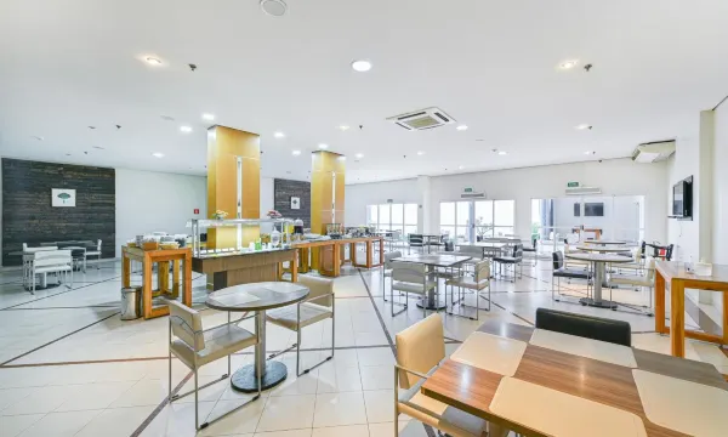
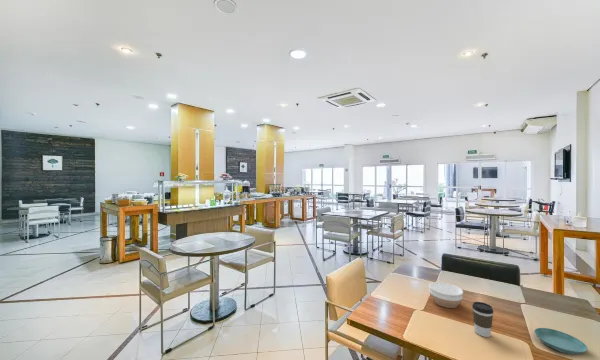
+ saucer (559, 341)
+ coffee cup (482, 319)
+ bowl (445, 295)
